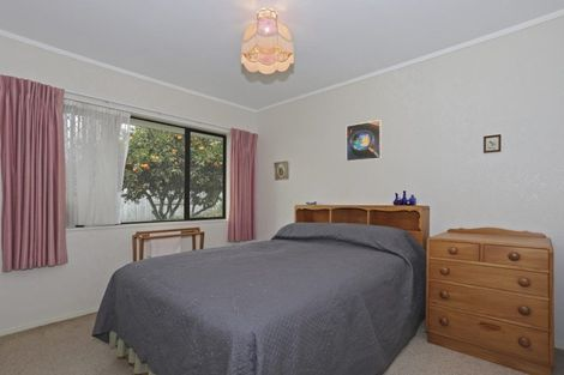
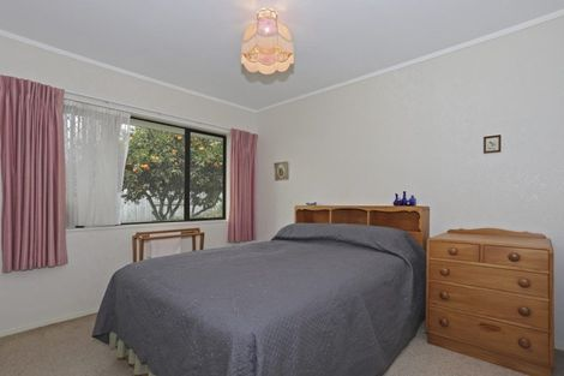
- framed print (362, 141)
